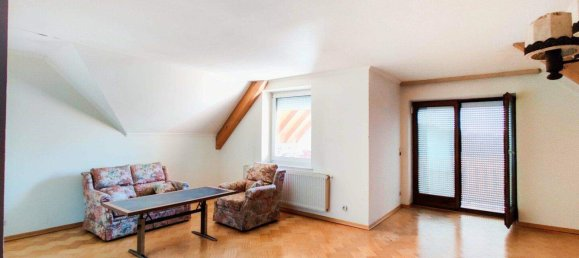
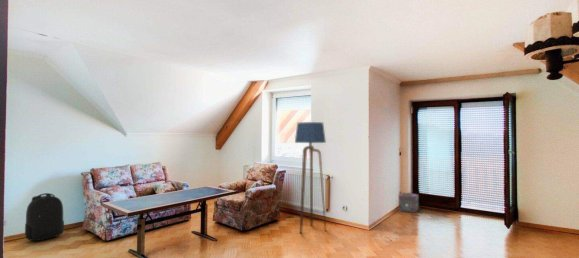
+ speaker (409, 201)
+ floor lamp (310, 176)
+ backpack (44, 215)
